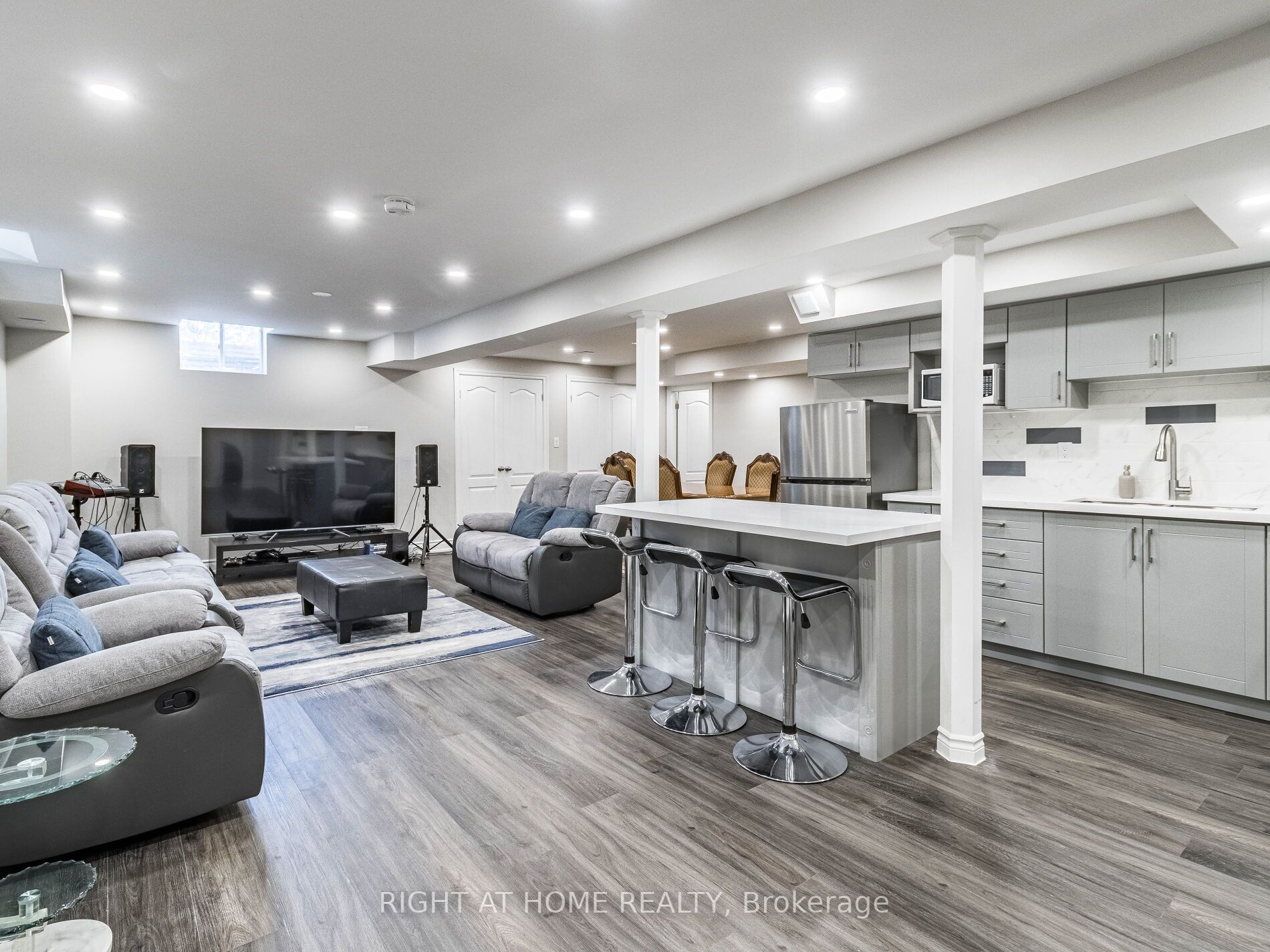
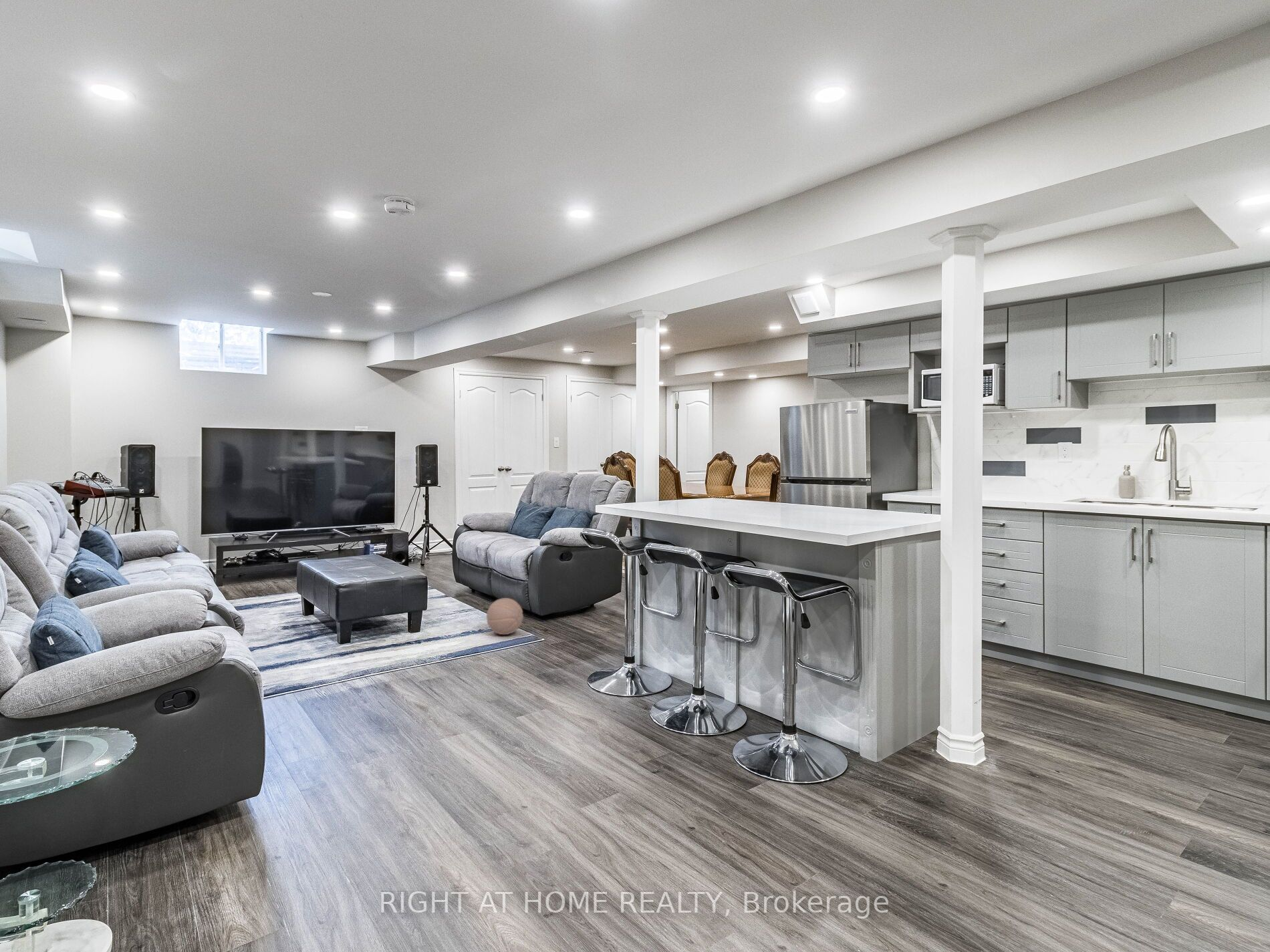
+ basketball (505, 616)
